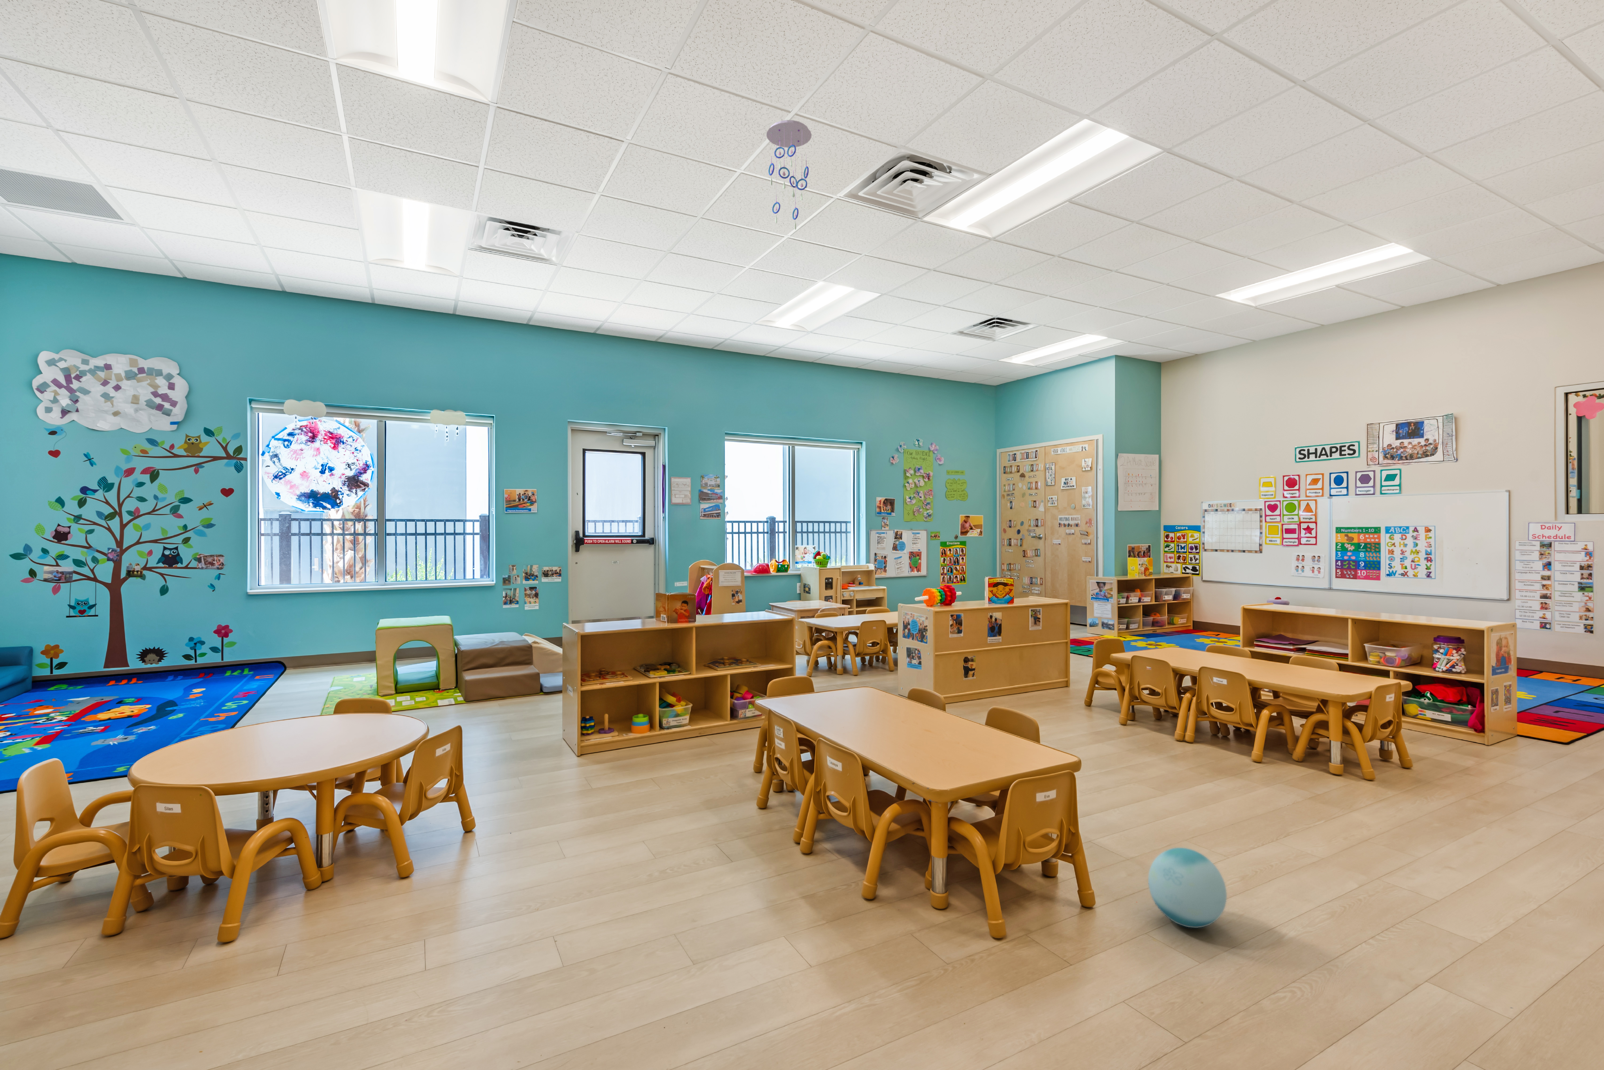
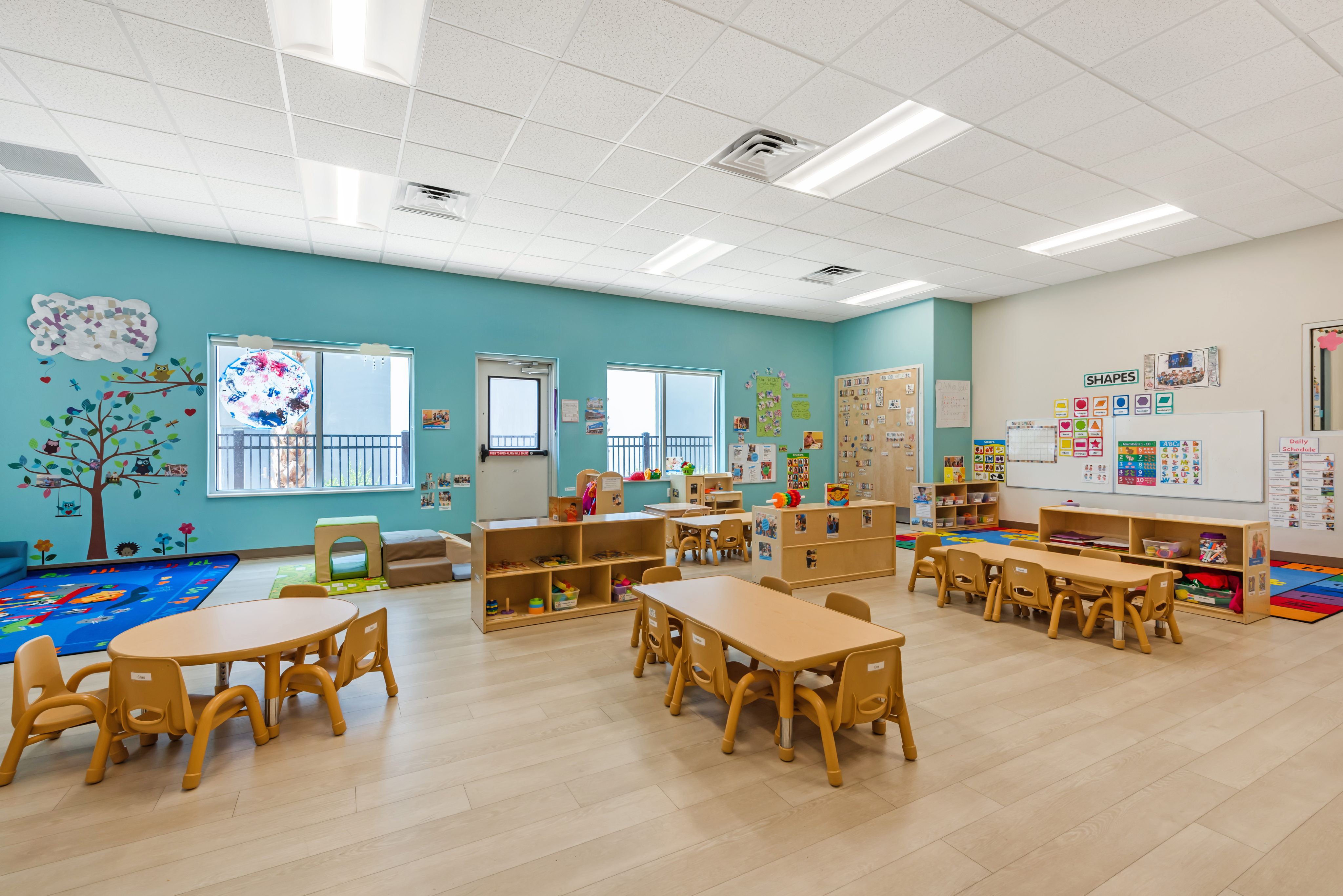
- ball (1186, 887)
- ceiling mobile (789, 179)
